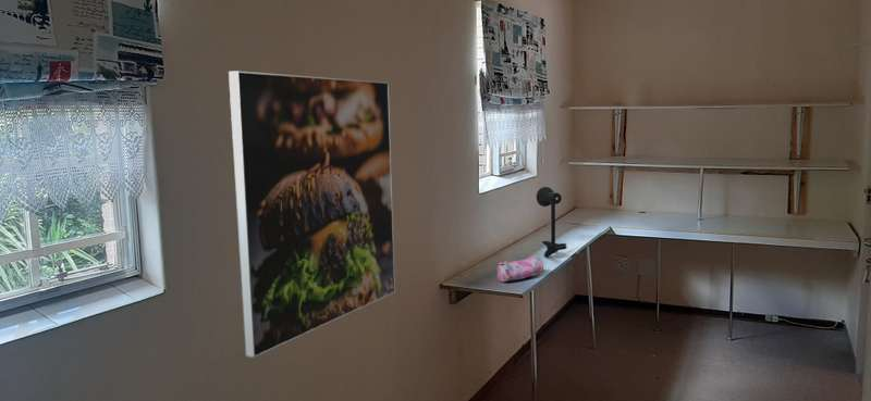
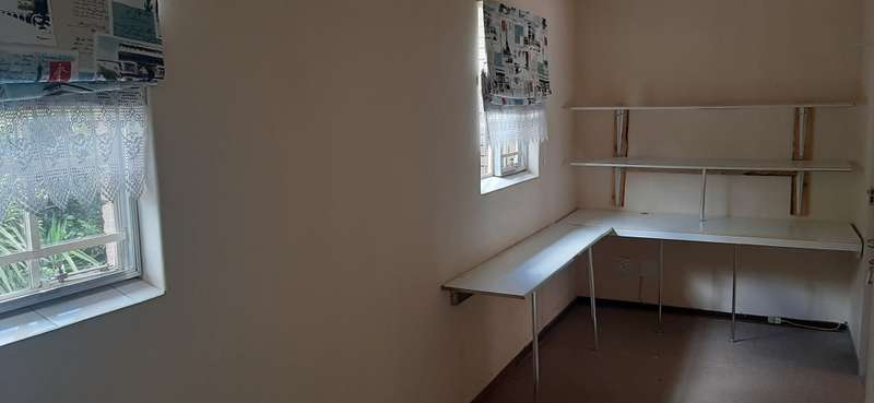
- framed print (326, 201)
- pencil case (519, 268)
- desk lamp (551, 223)
